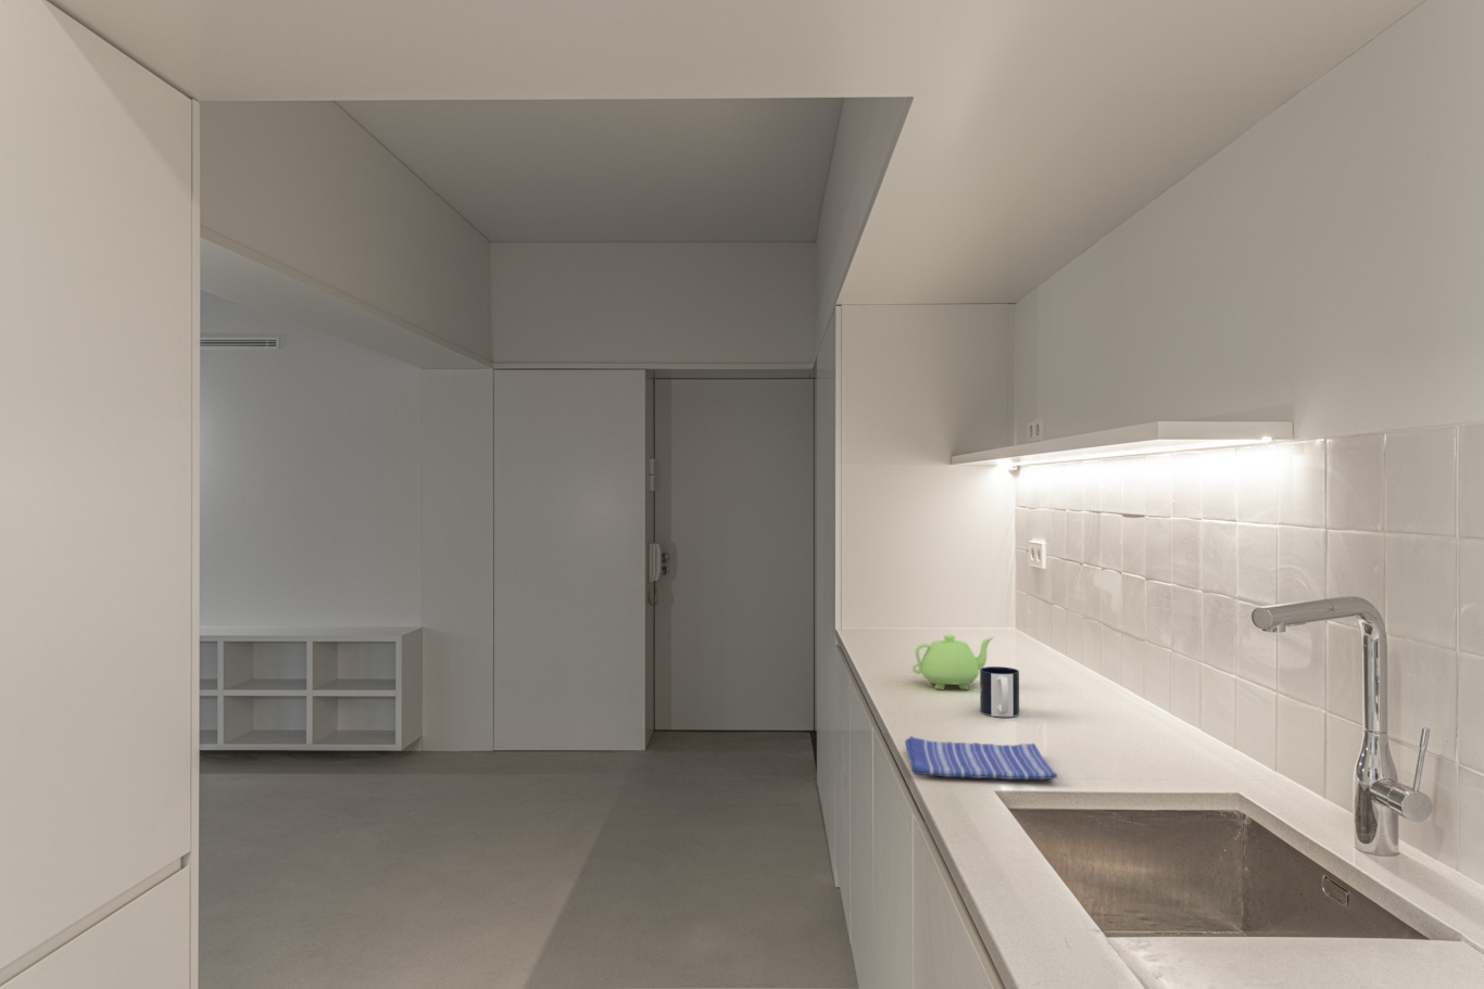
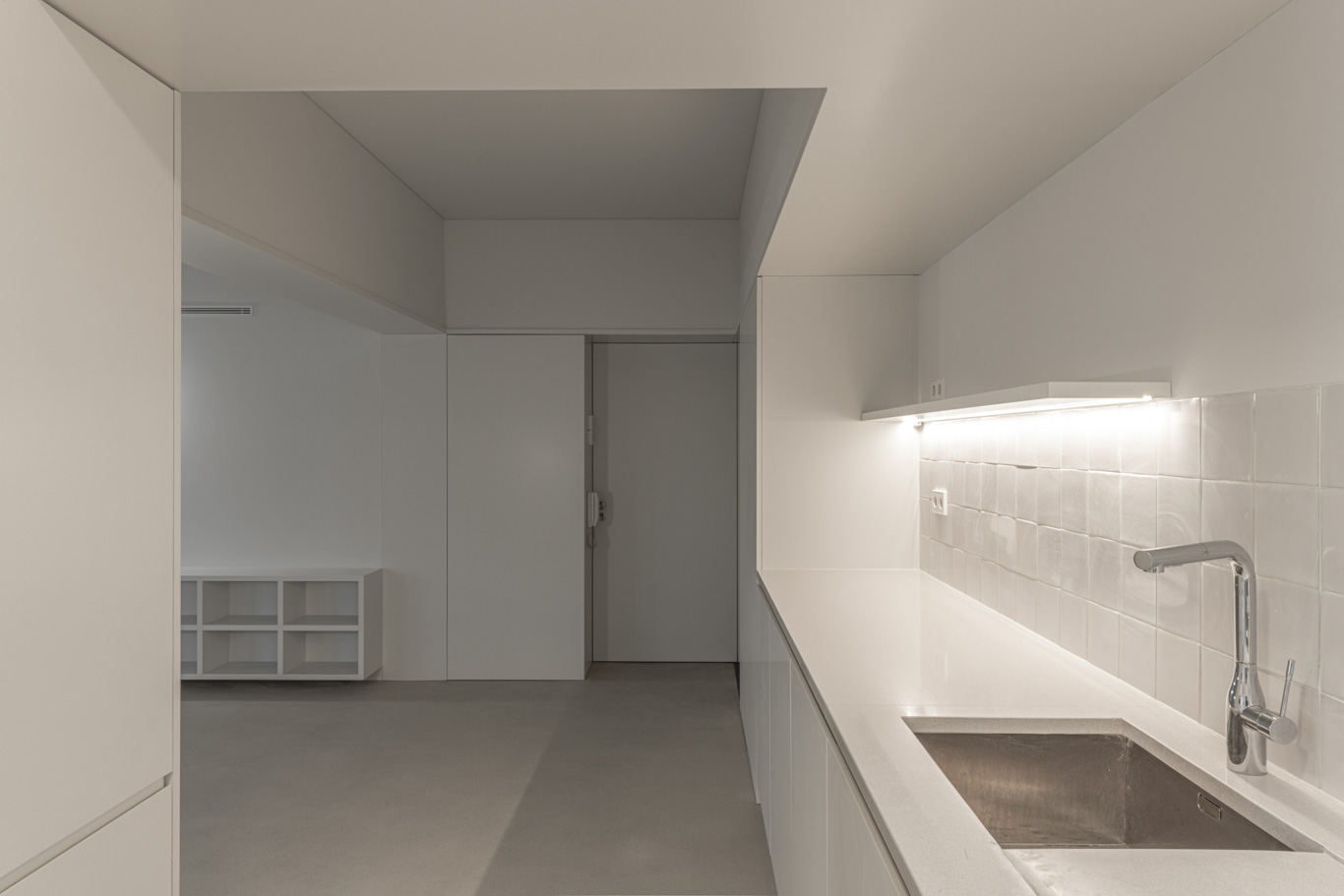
- dish towel (976, 757)
- teakettle (953, 660)
- mug (1000, 692)
